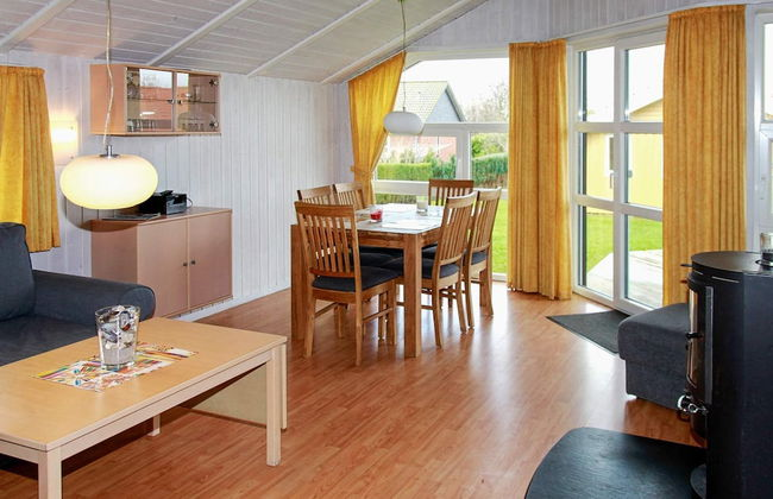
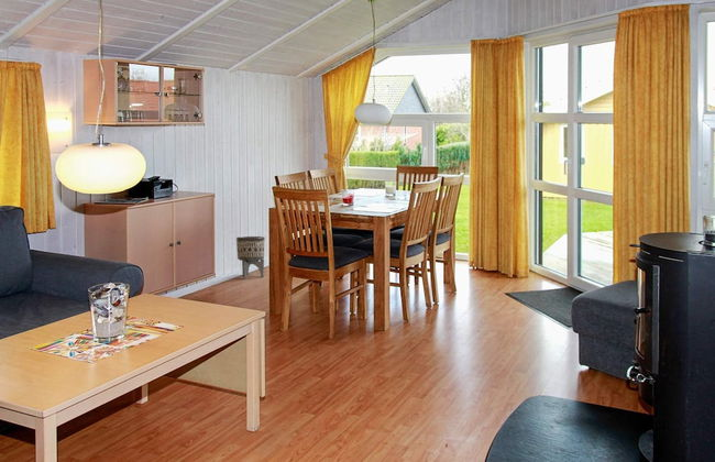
+ planter (251, 256)
